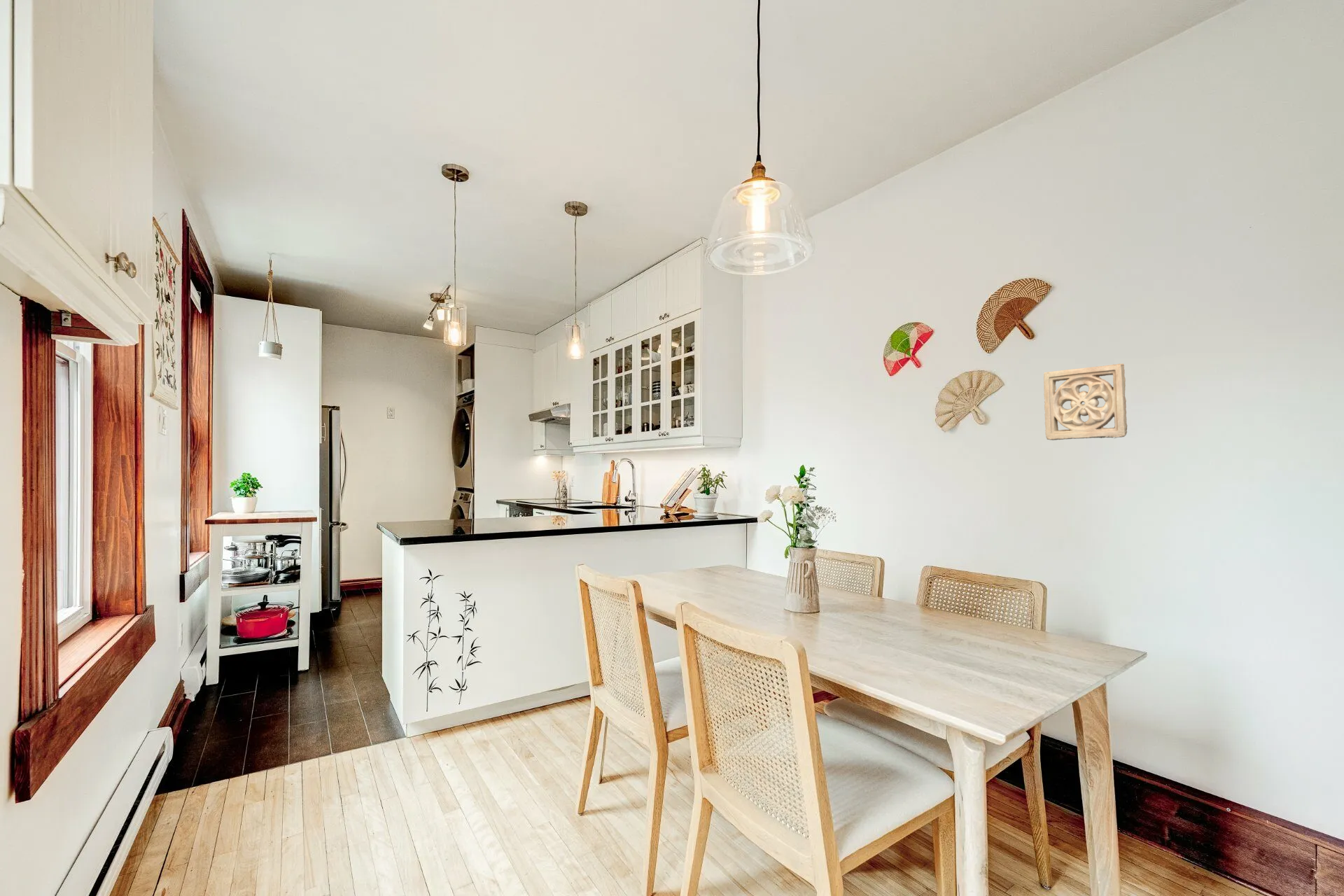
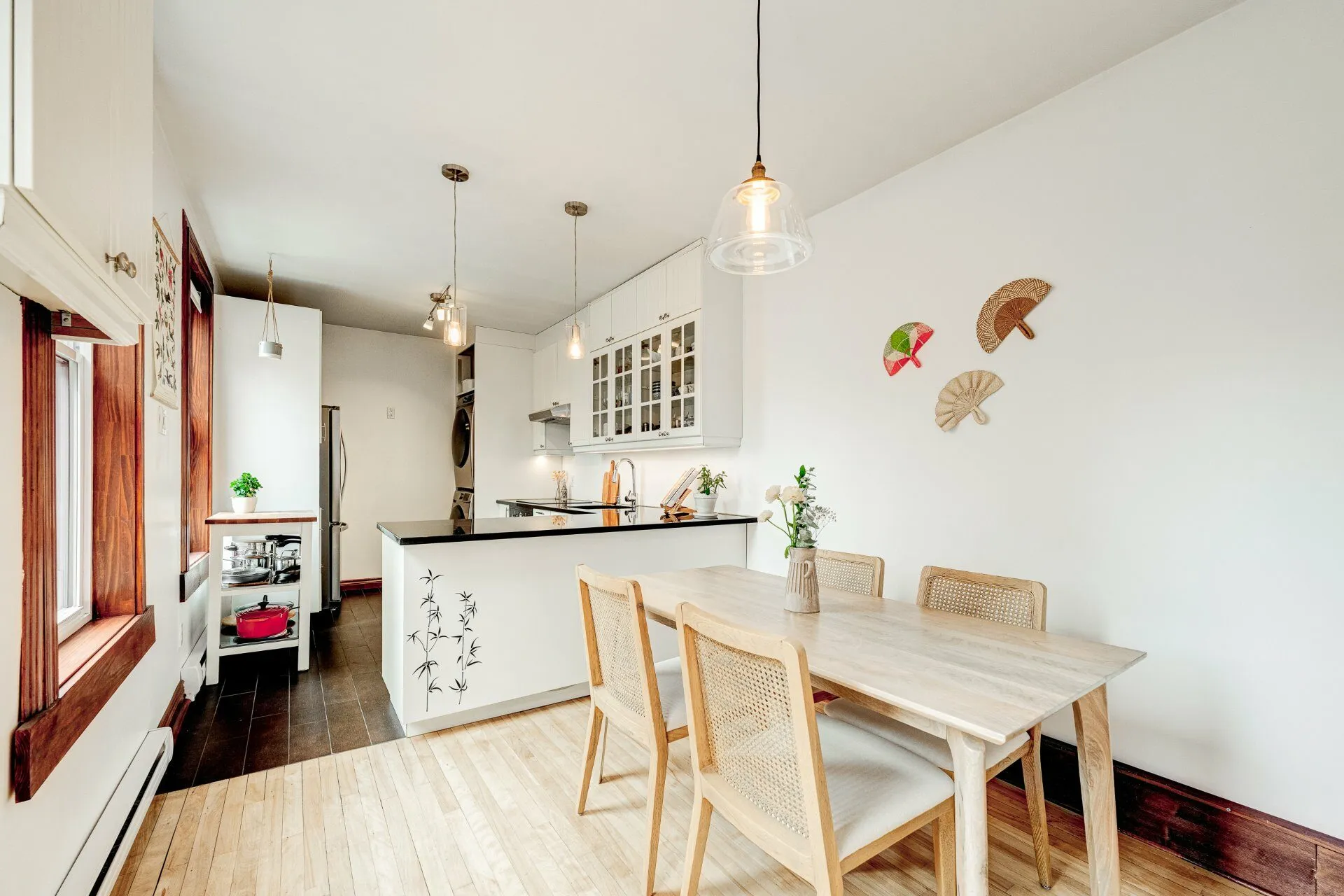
- wall ornament (1084, 404)
